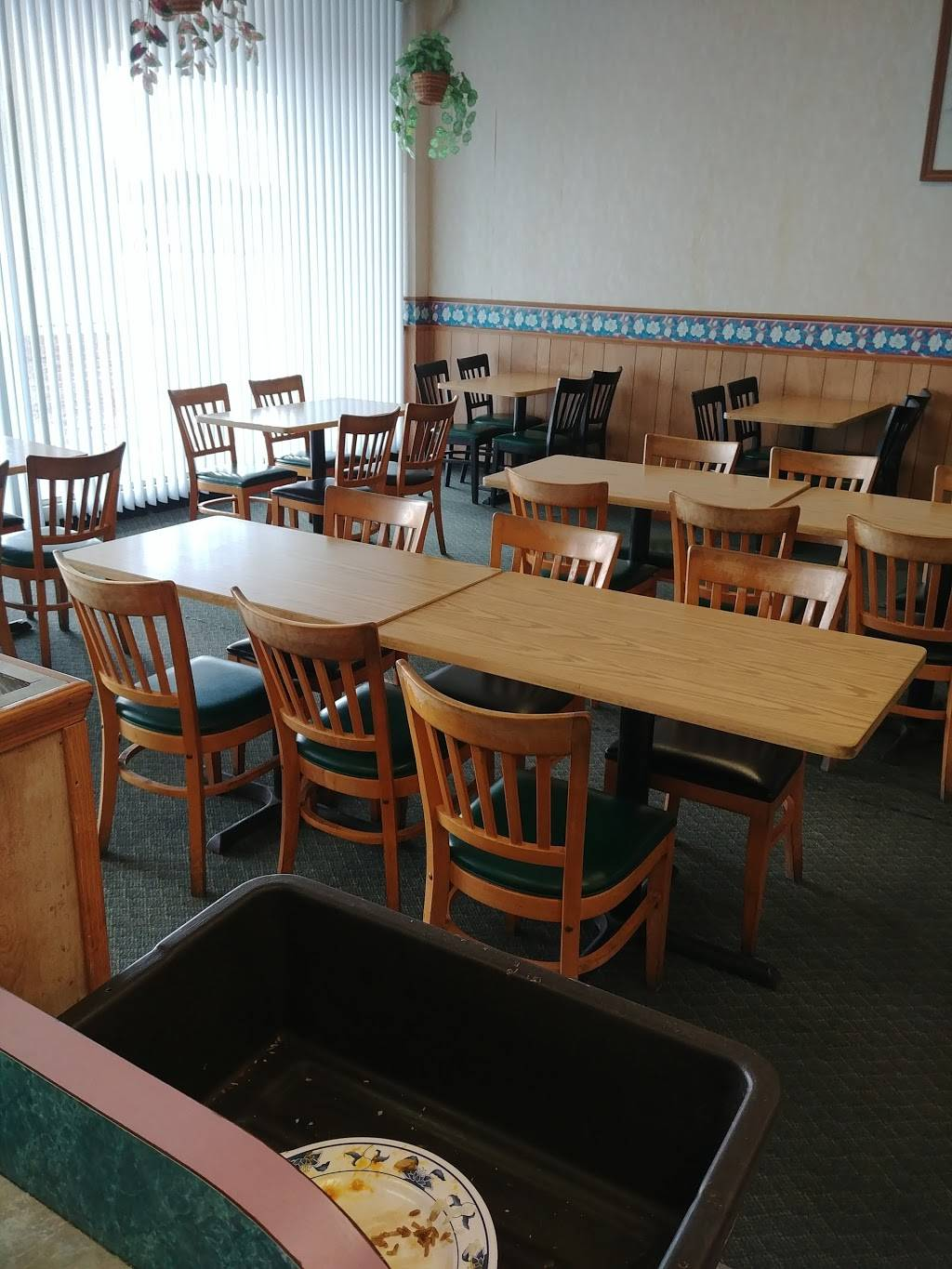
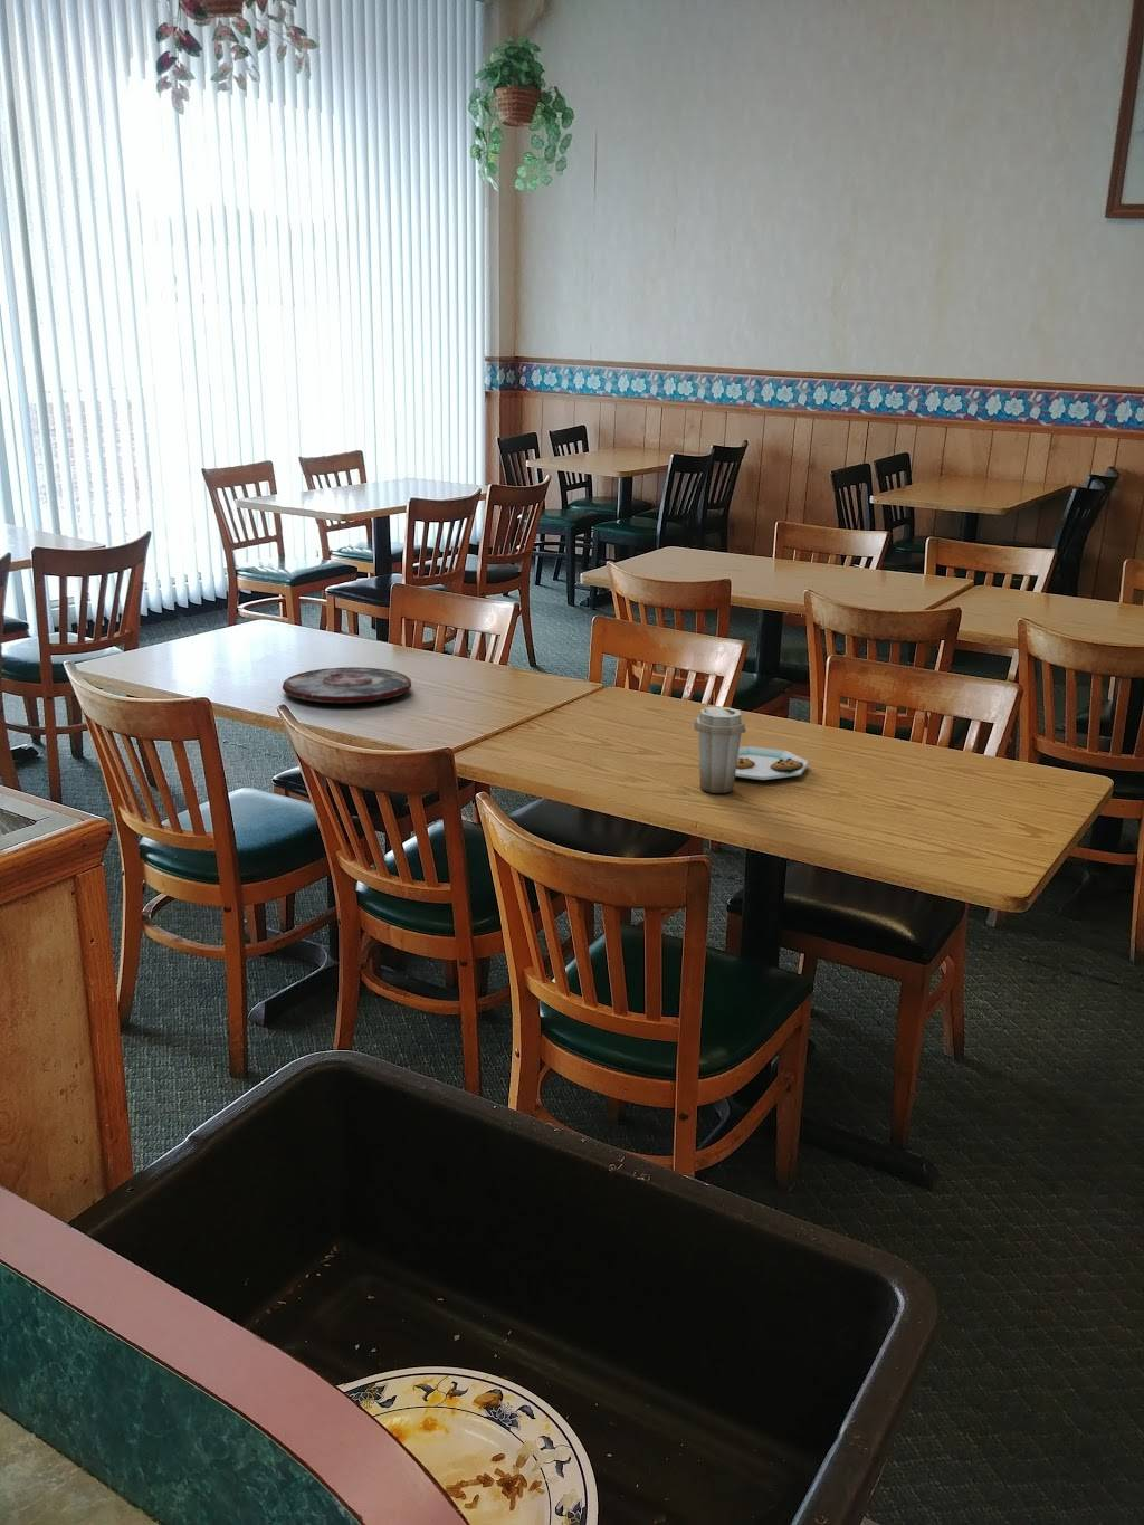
+ plate (740, 733)
+ plate (347, 685)
